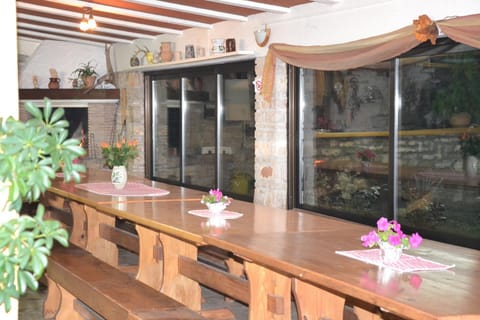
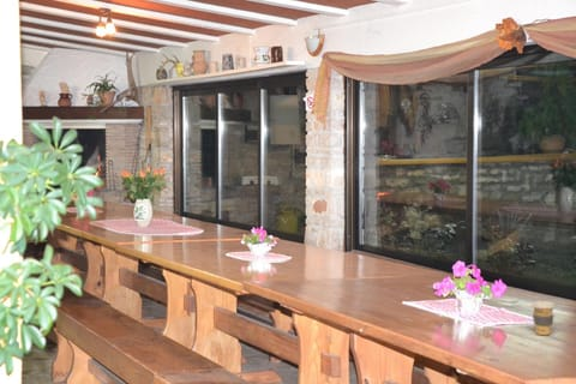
+ coffee cup (542, 318)
